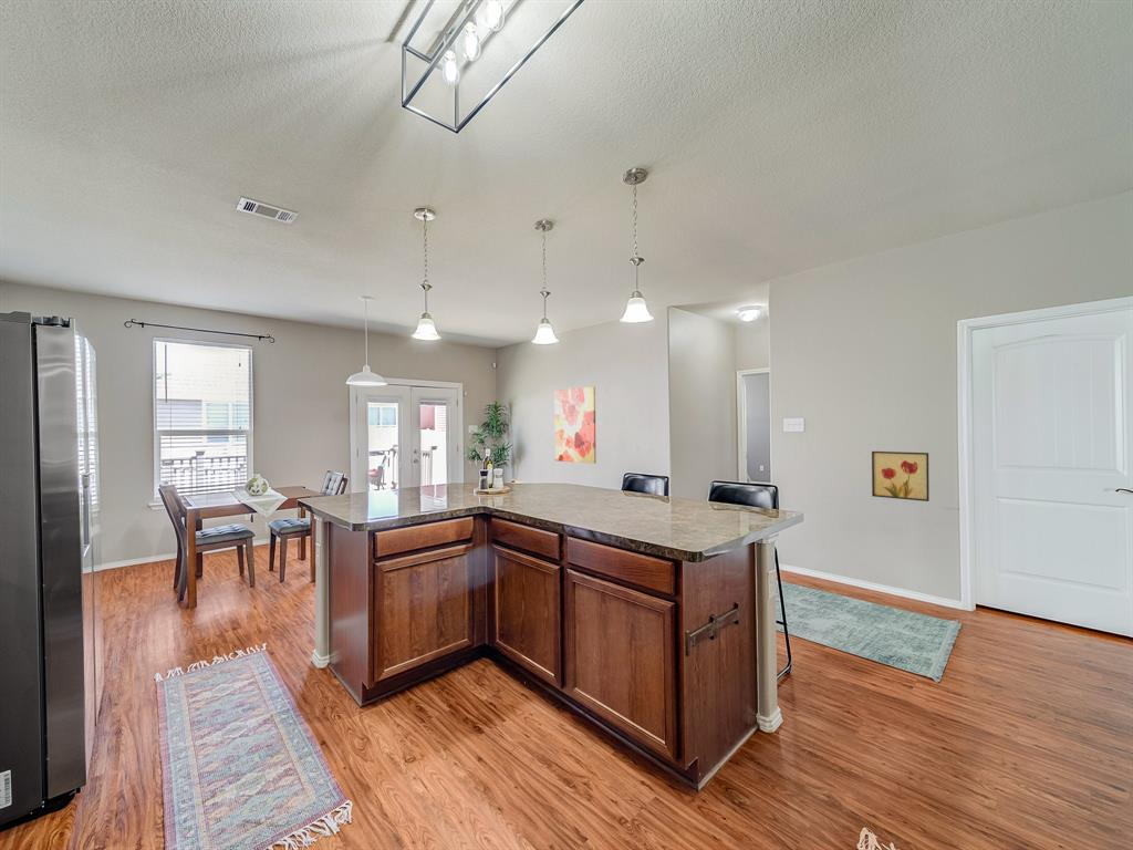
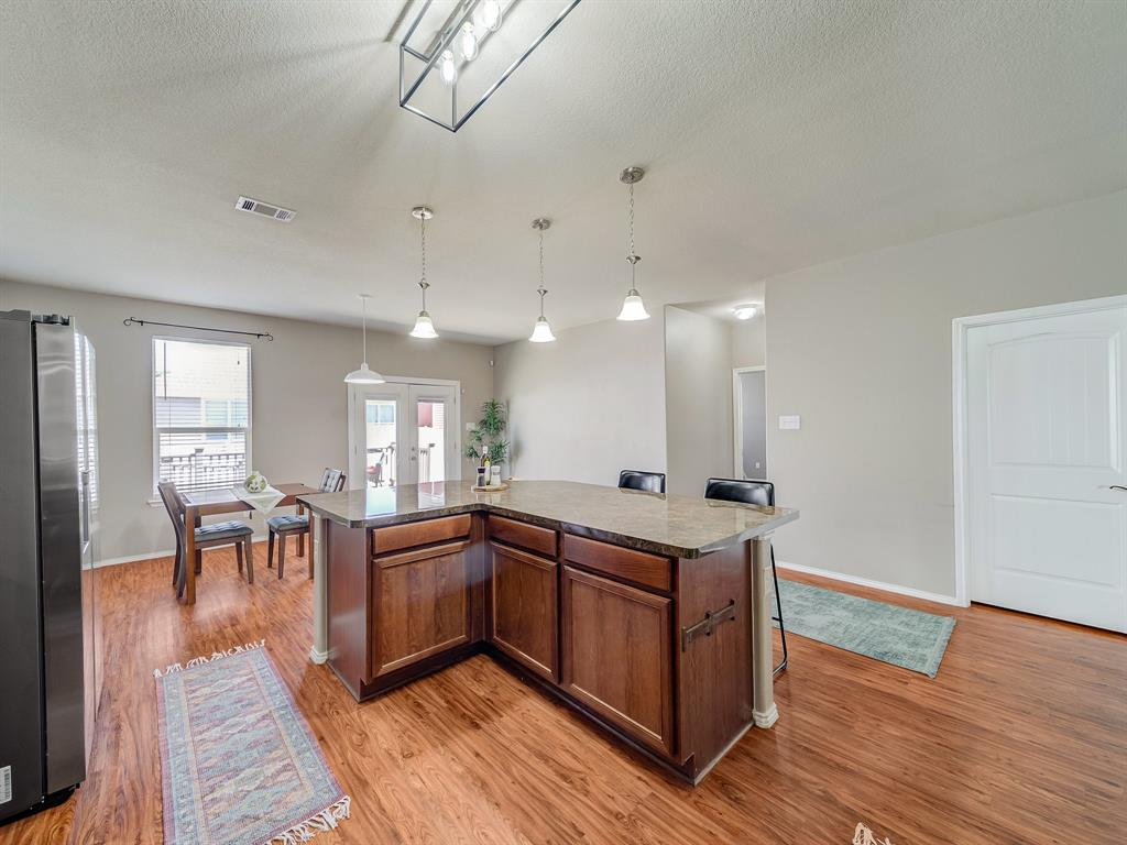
- wall art (900, 475)
- wall art (574, 425)
